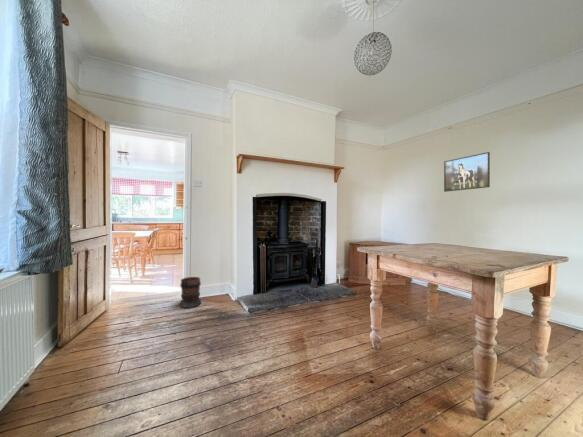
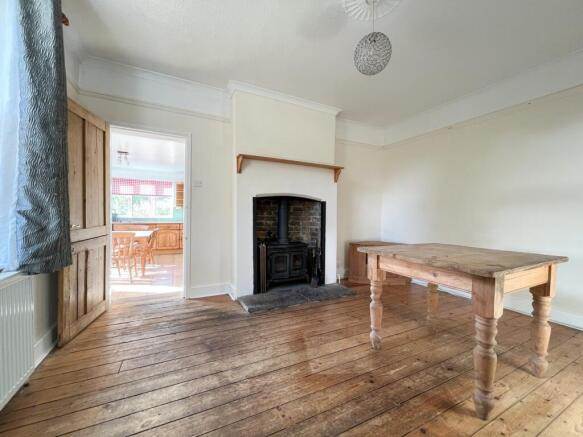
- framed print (465, 173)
- wooden barrel (190, 290)
